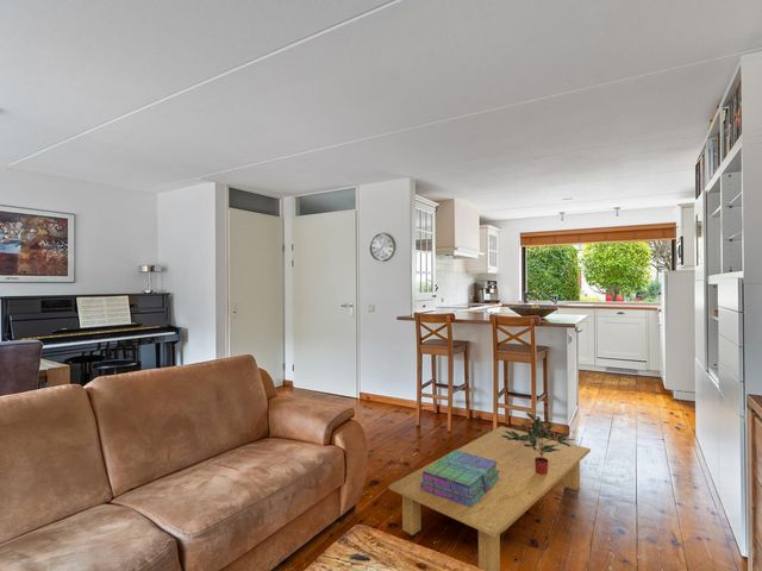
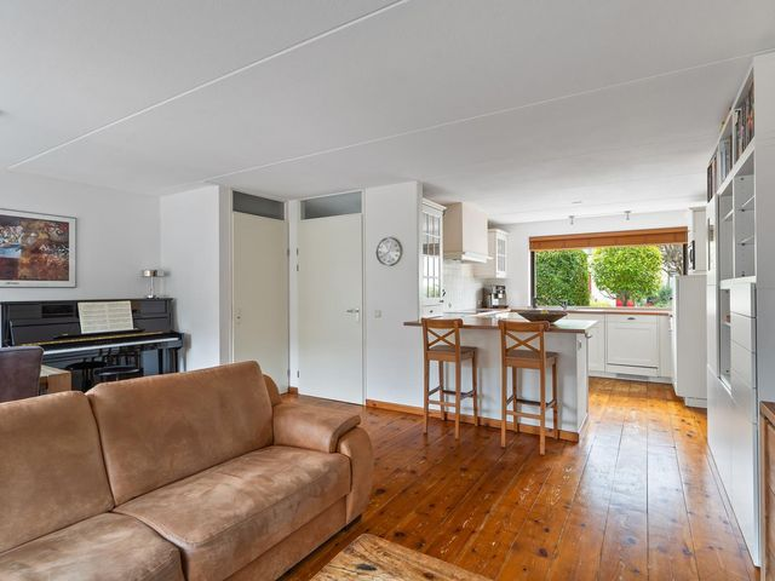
- stack of books (461, 473)
- coffee table (499, 485)
- potted plant (538, 439)
